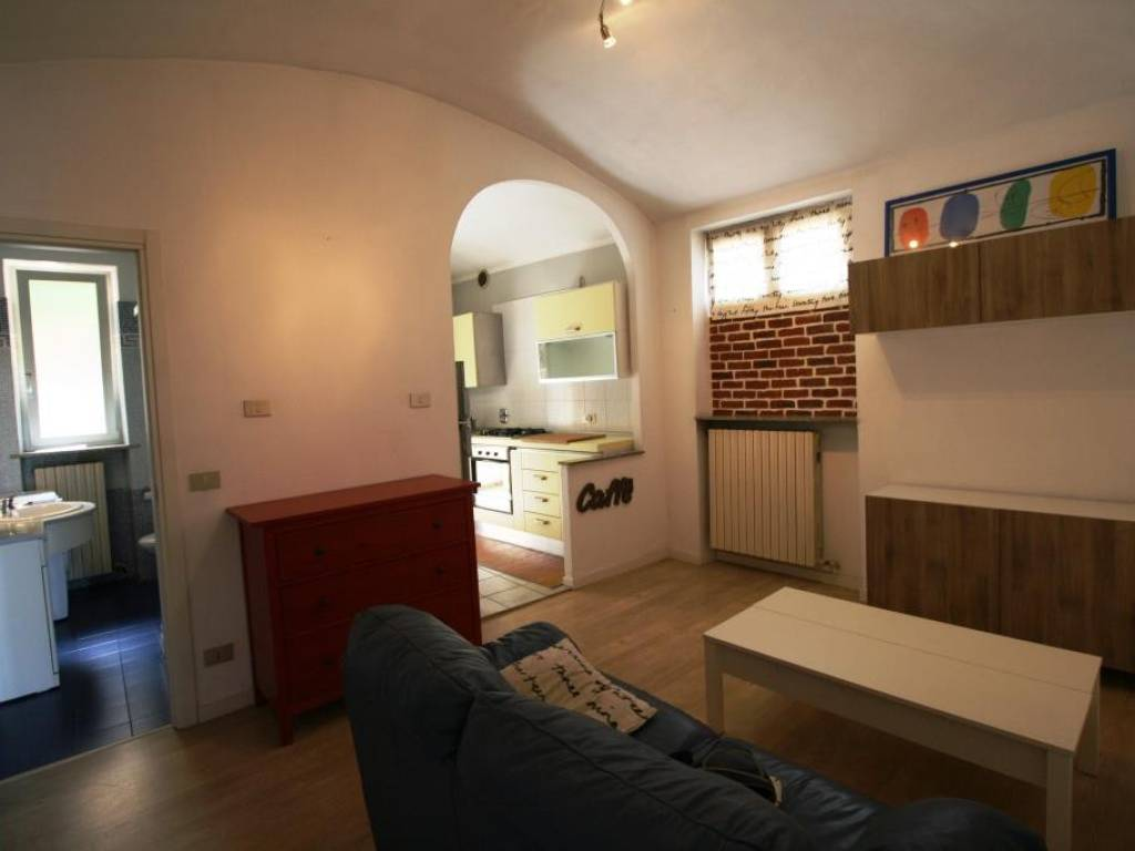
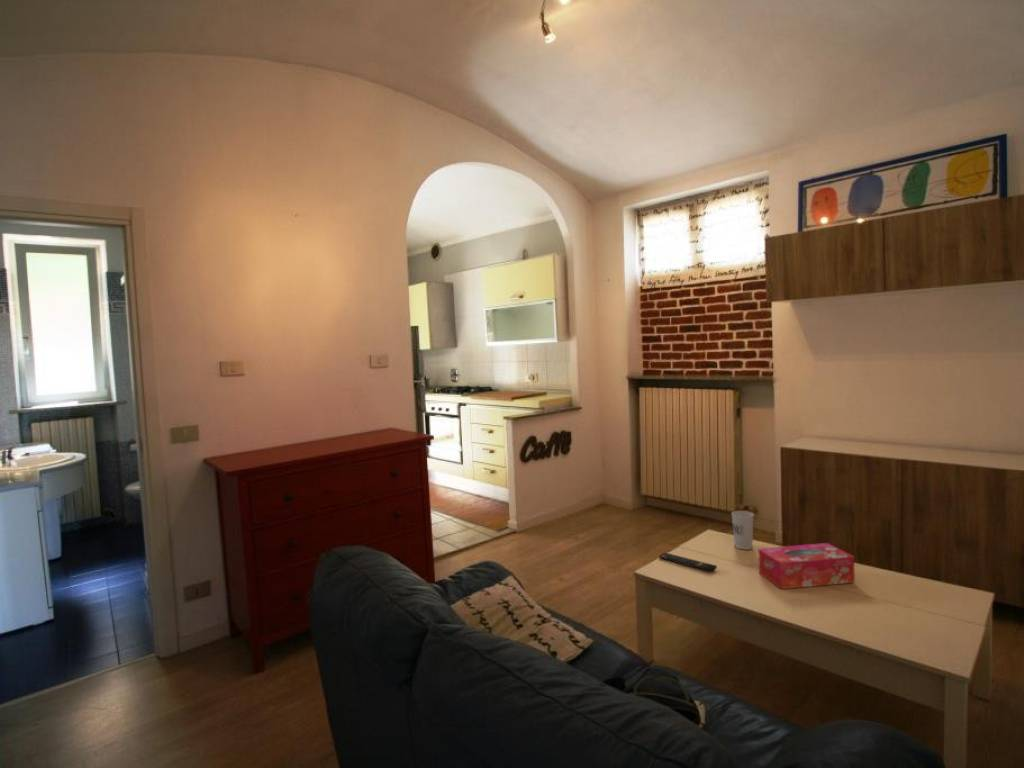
+ cup (742, 530)
+ tissue box (805, 565)
+ remote control (686, 562)
